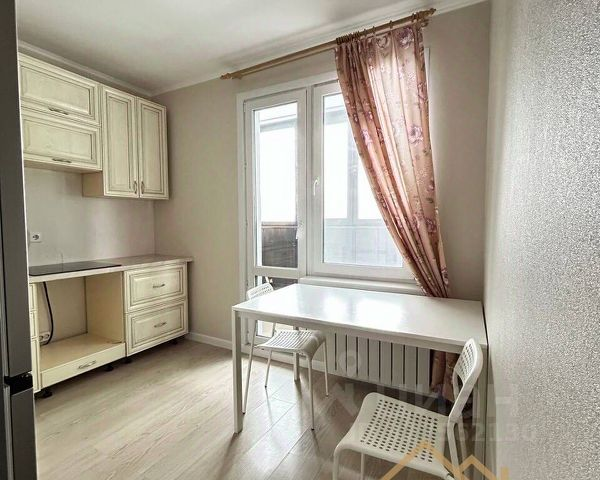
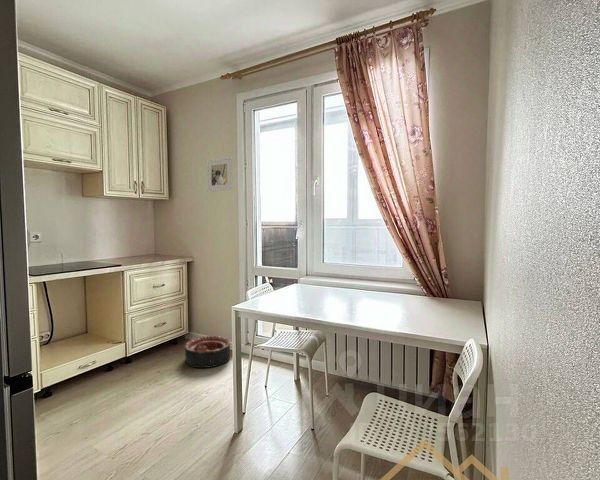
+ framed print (219, 174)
+ basket (208, 350)
